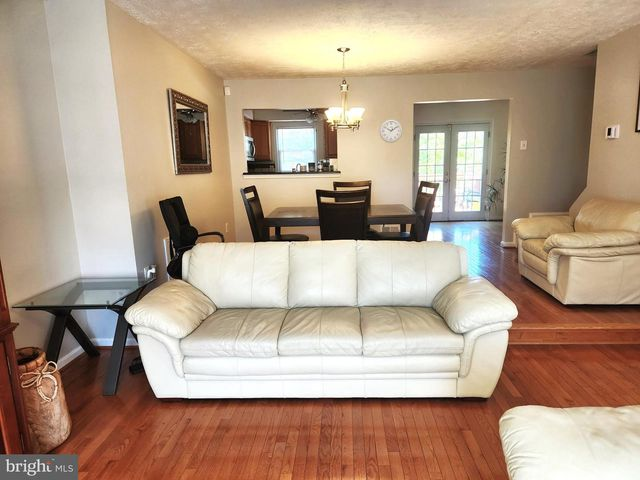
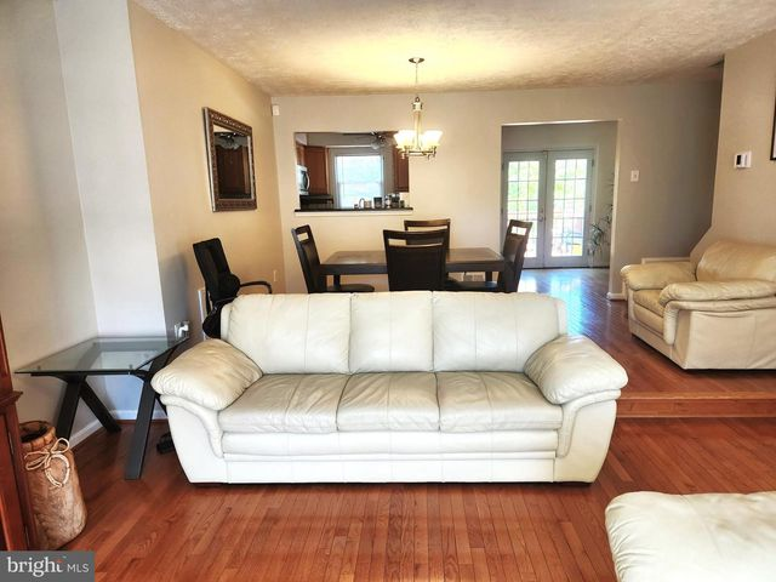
- wall clock (391, 130)
